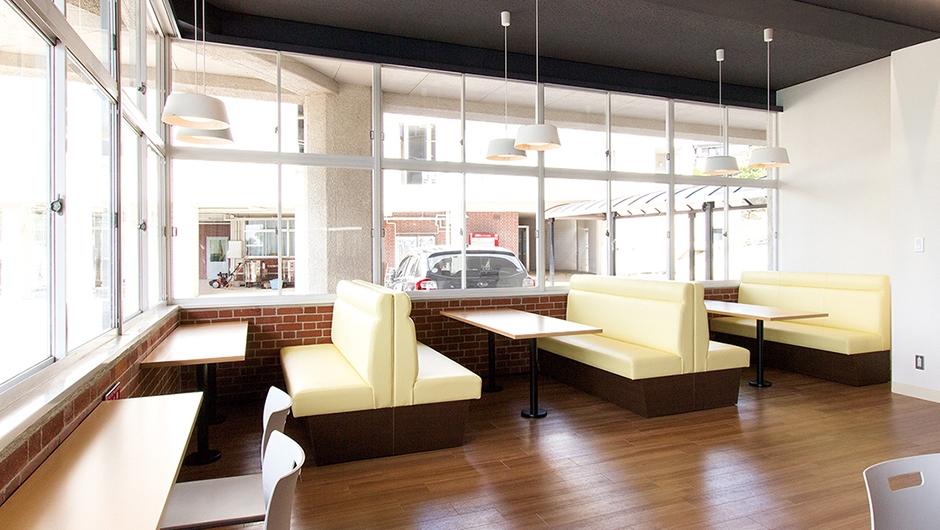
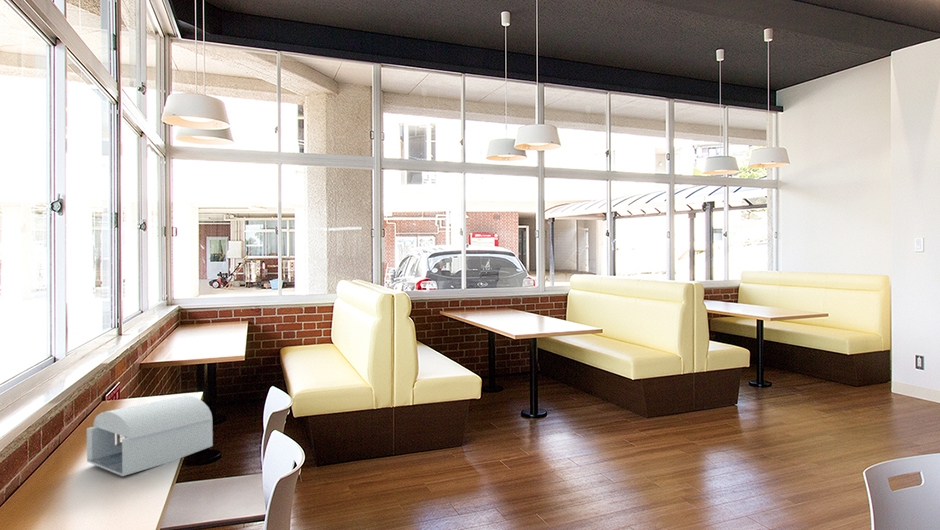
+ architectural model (151, 429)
